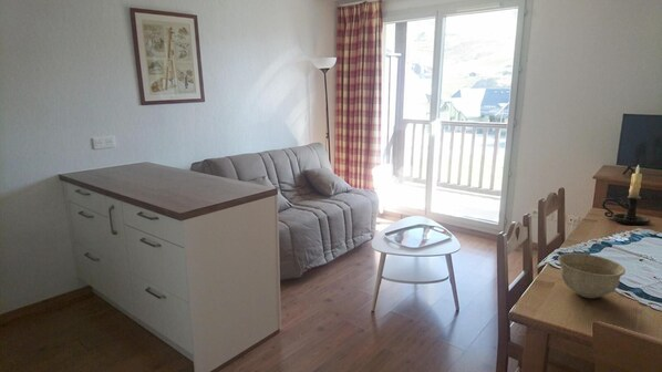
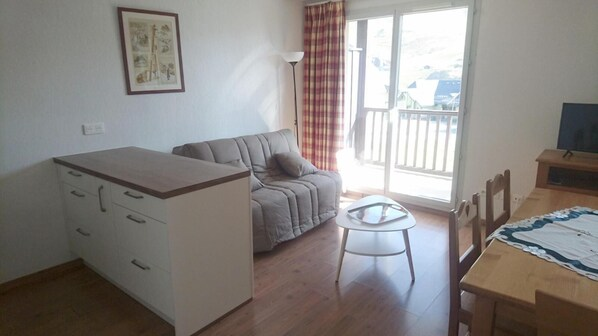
- candle holder (629, 190)
- bowl (588, 278)
